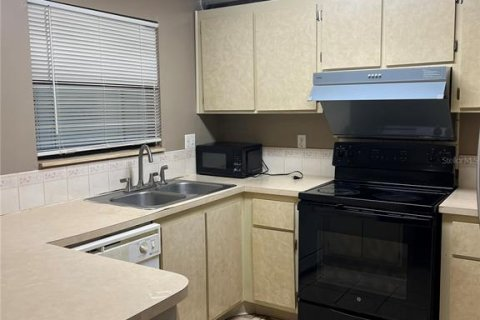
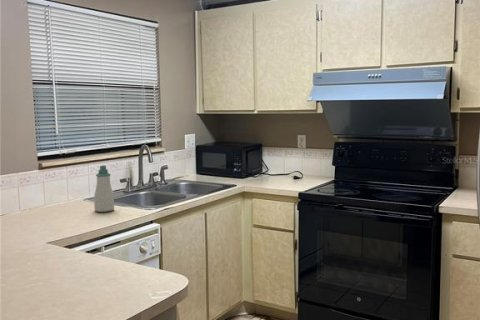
+ soap bottle (103, 188)
